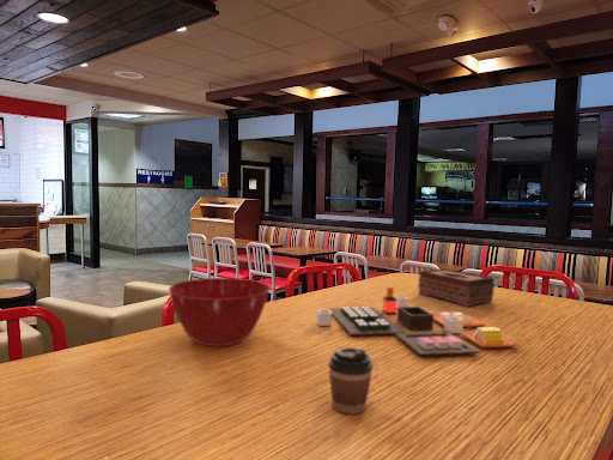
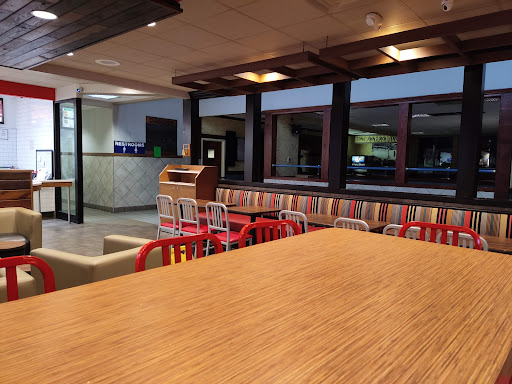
- coffee cup (350, 376)
- tissue box (455, 285)
- mixing bowl (219, 313)
- toy food set (405, 313)
